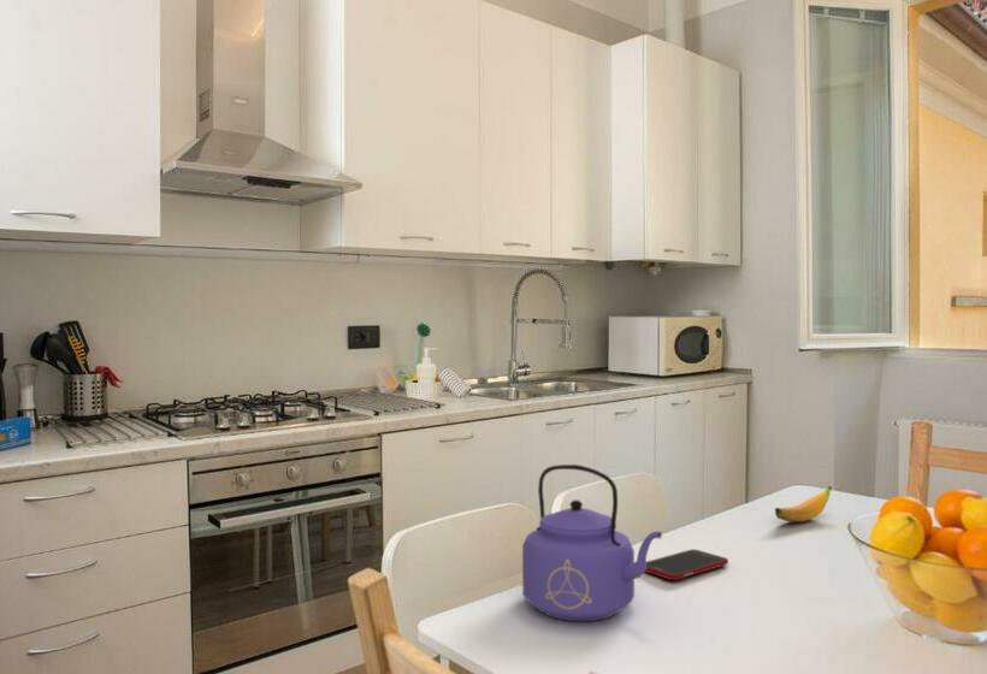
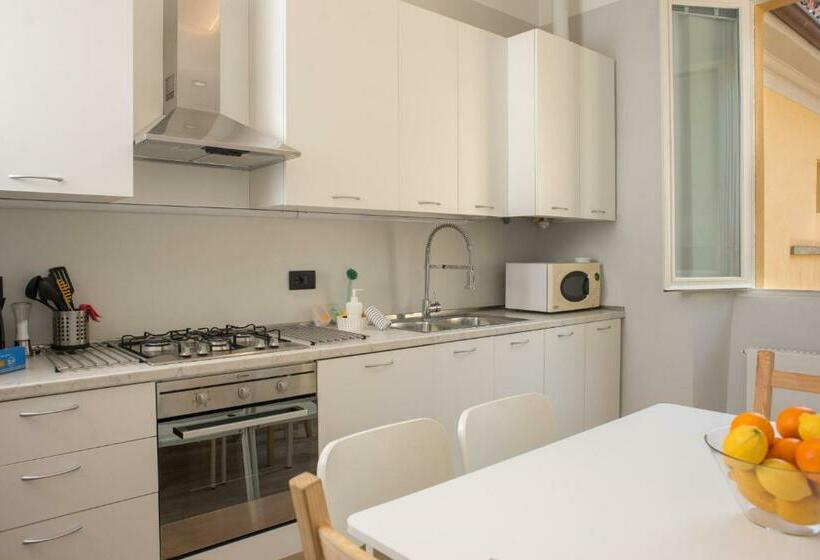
- banana (804, 506)
- cell phone (684, 563)
- kettle (592, 539)
